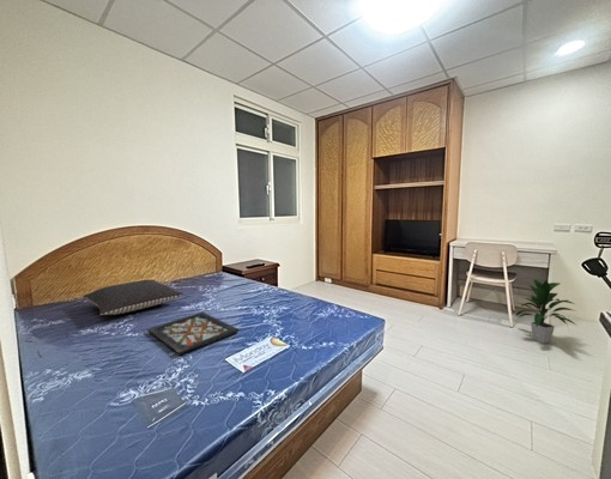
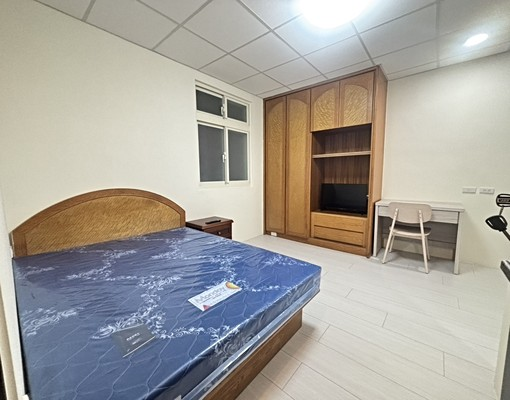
- pillow (133, 295)
- indoor plant (542, 309)
- decorative tray (193, 329)
